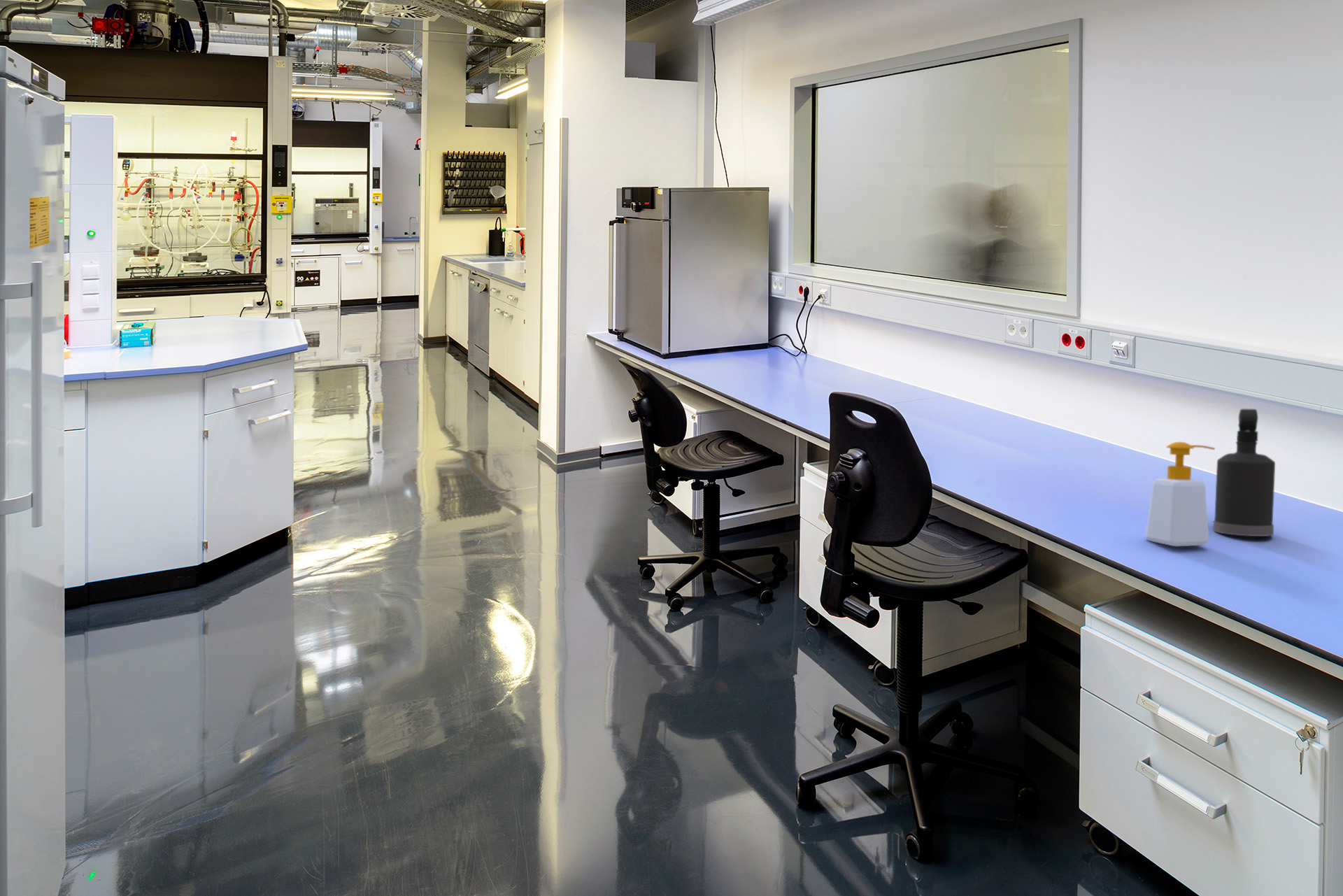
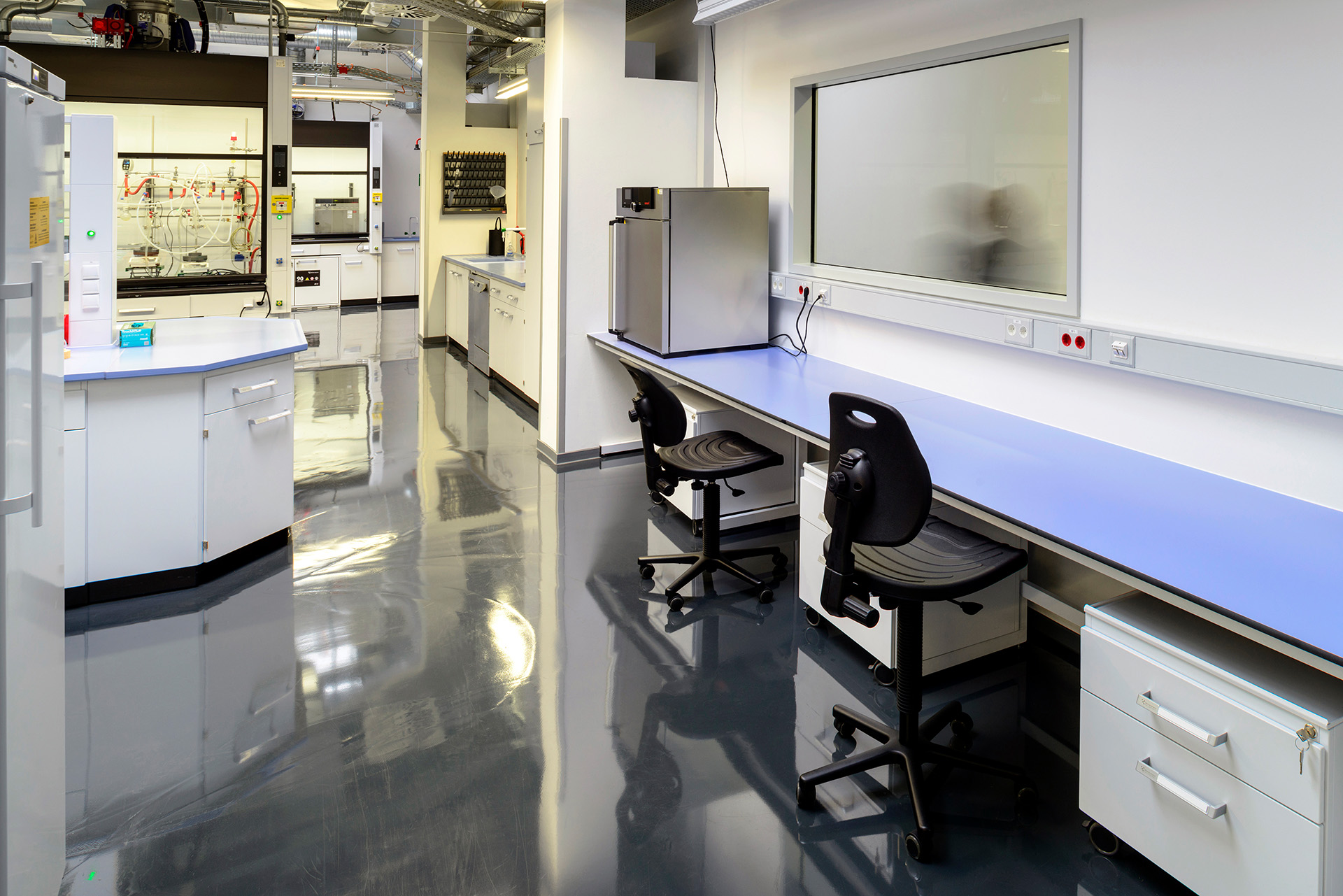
- spray bottle (1245, 471)
- soap bottle (1186, 492)
